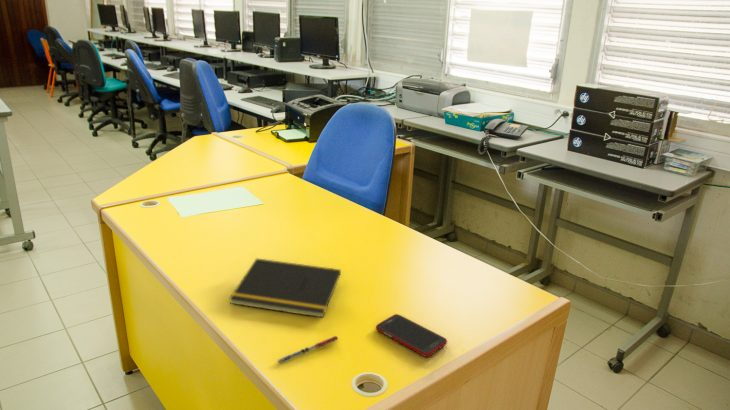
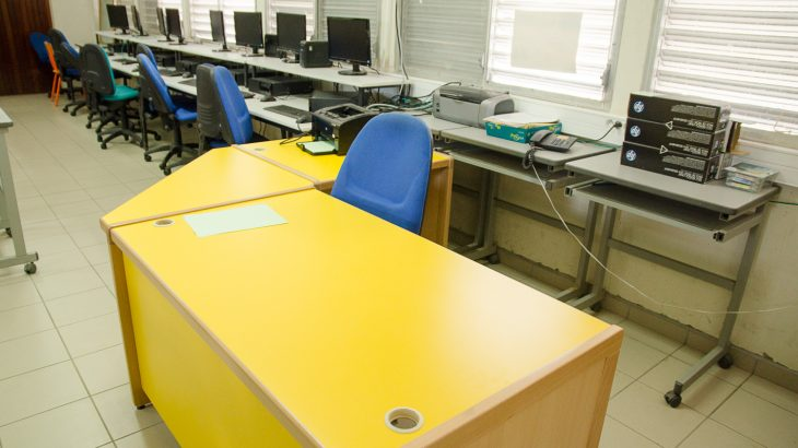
- cell phone (410, 334)
- pen (308, 348)
- notepad (287, 285)
